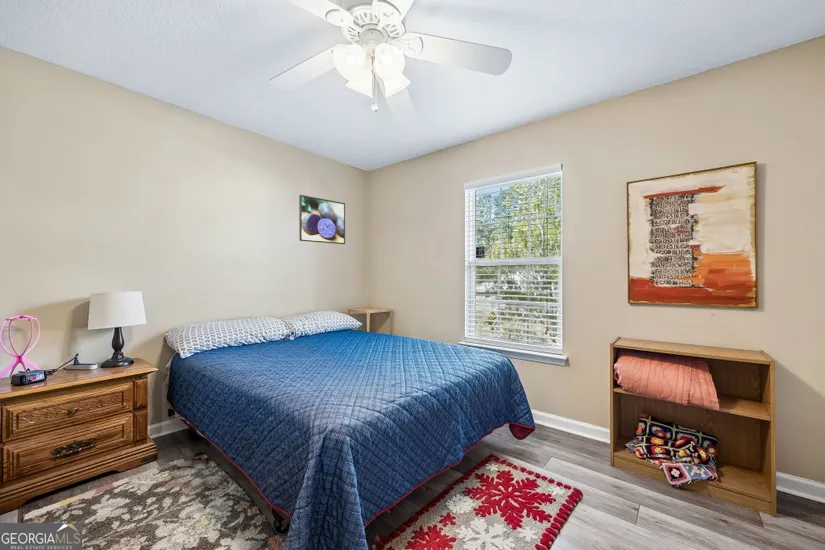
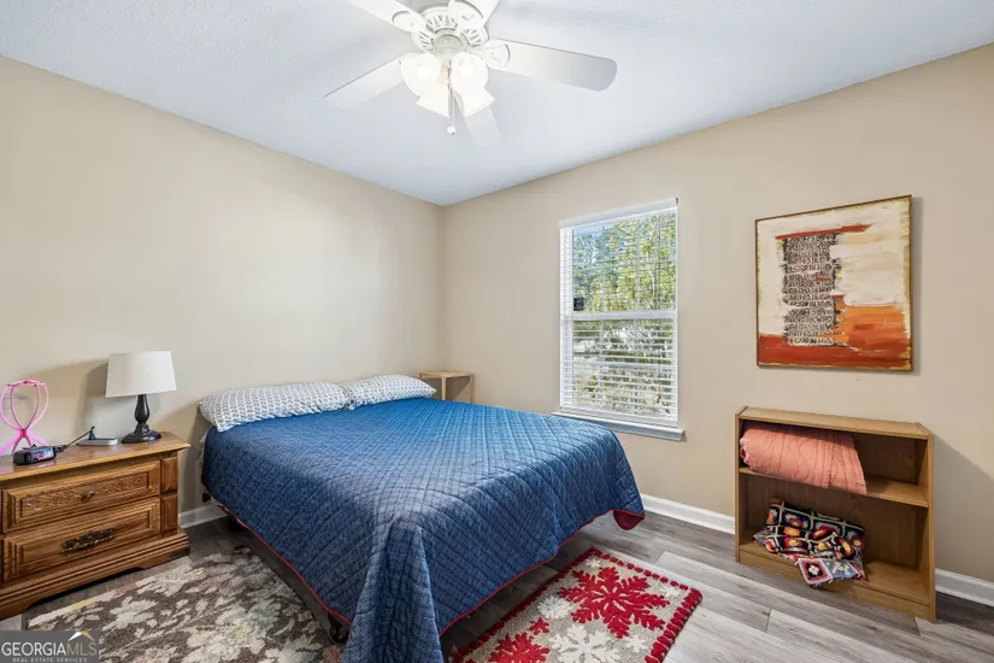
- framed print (323, 220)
